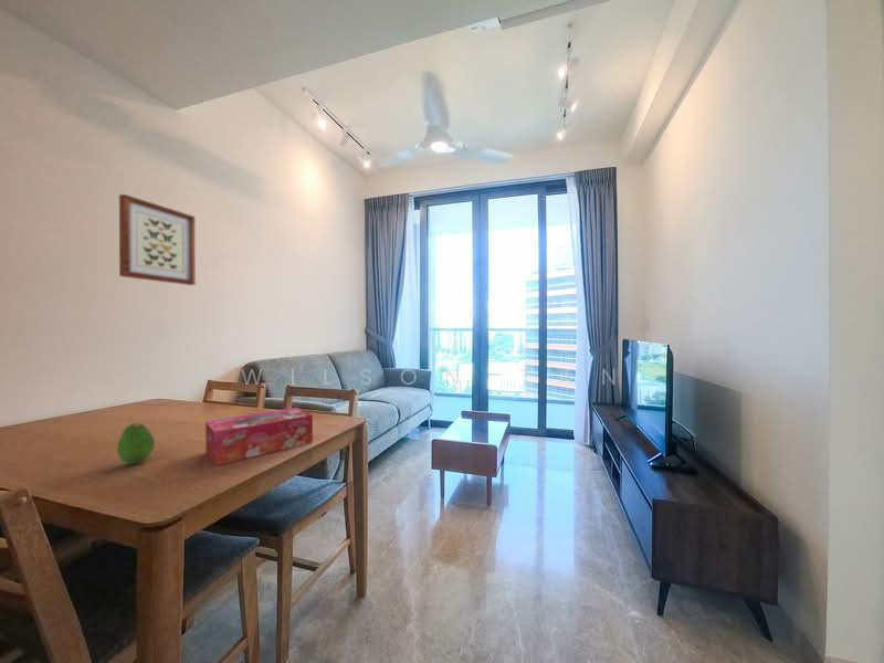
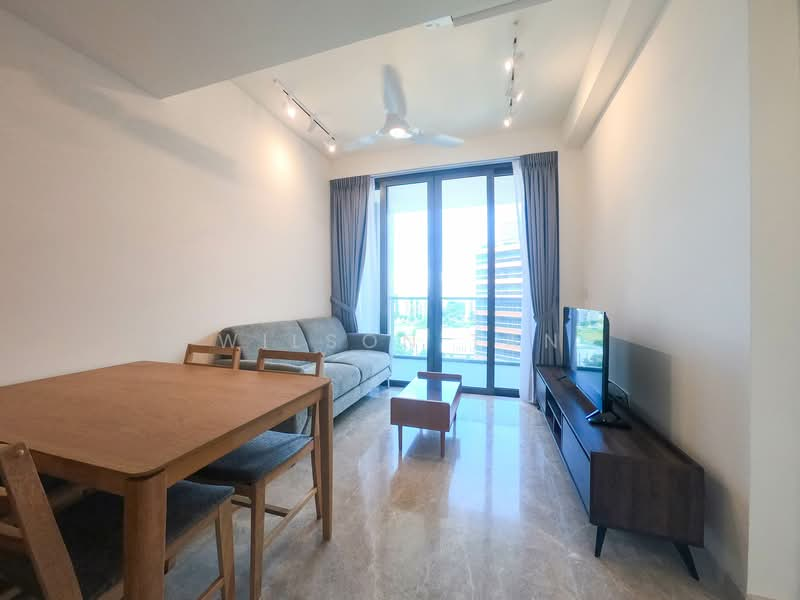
- wall art (160, 243)
- fruit (136, 443)
- tissue box (261, 432)
